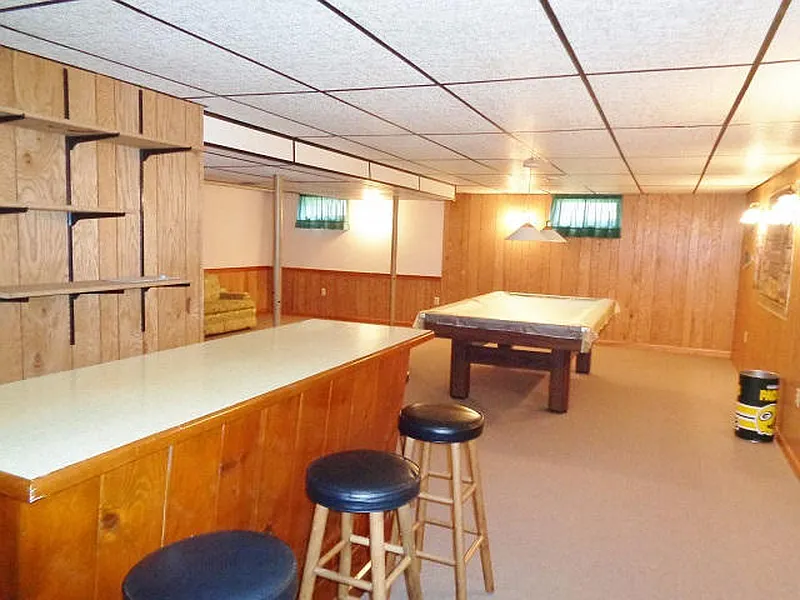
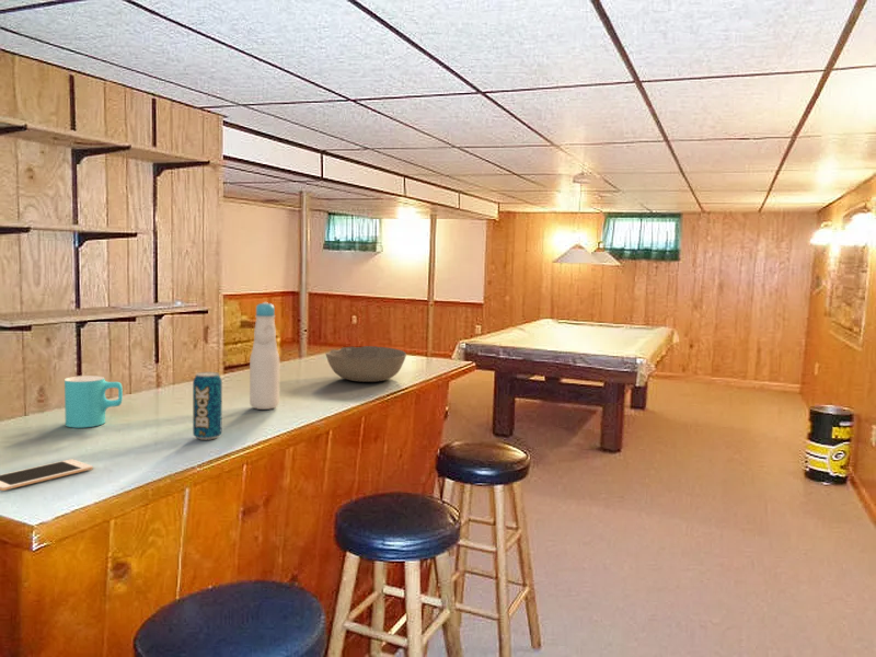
+ cell phone (39, 473)
+ beverage can (207, 405)
+ bowl (366, 365)
+ cup (92, 401)
+ bottle (264, 355)
